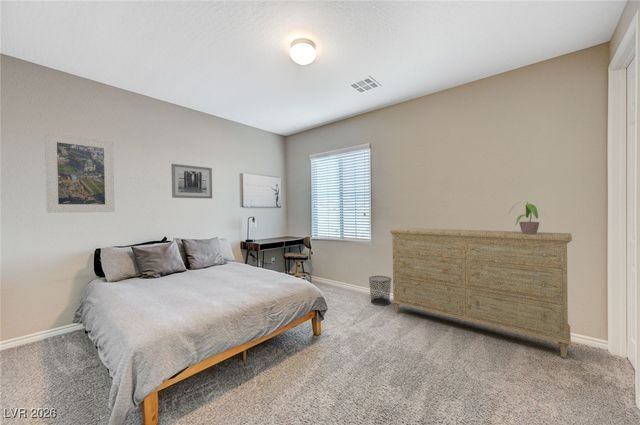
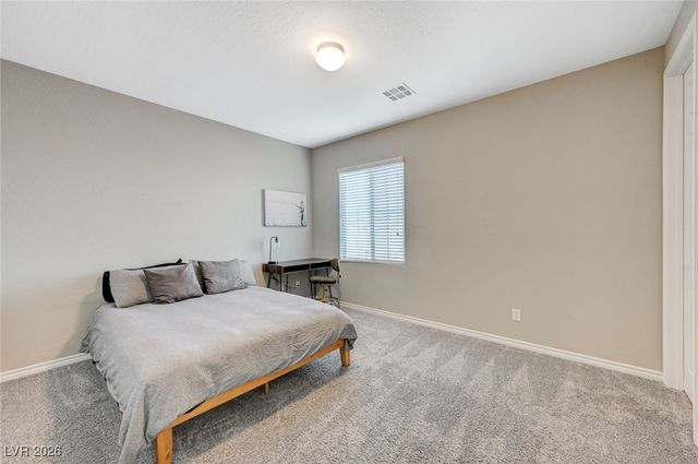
- wall art (192, 182)
- potted plant (527, 217)
- waste bin (380, 290)
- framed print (82, 174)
- dresser (469, 278)
